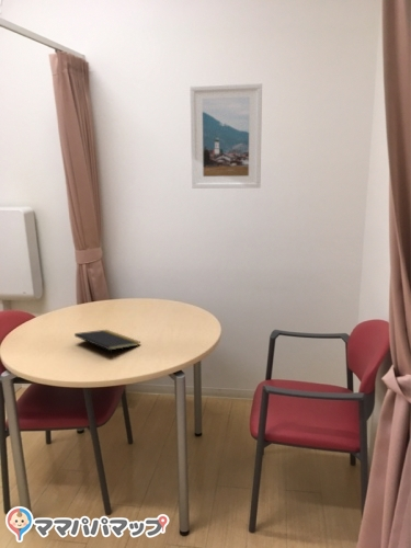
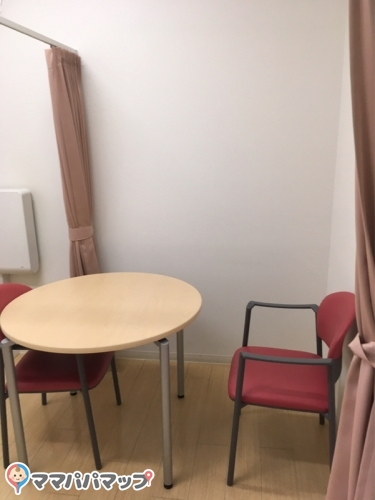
- notepad (107, 339)
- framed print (226, 137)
